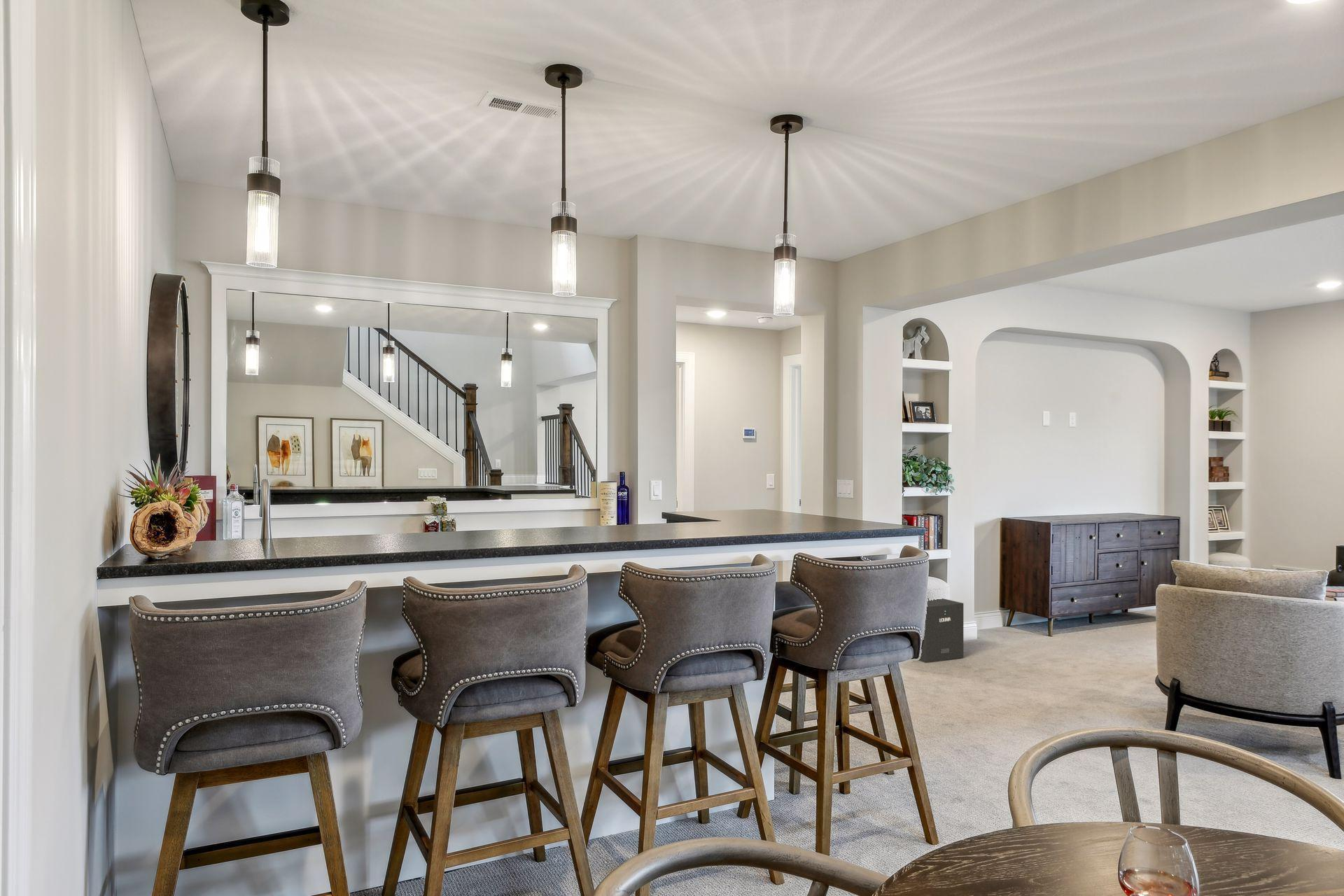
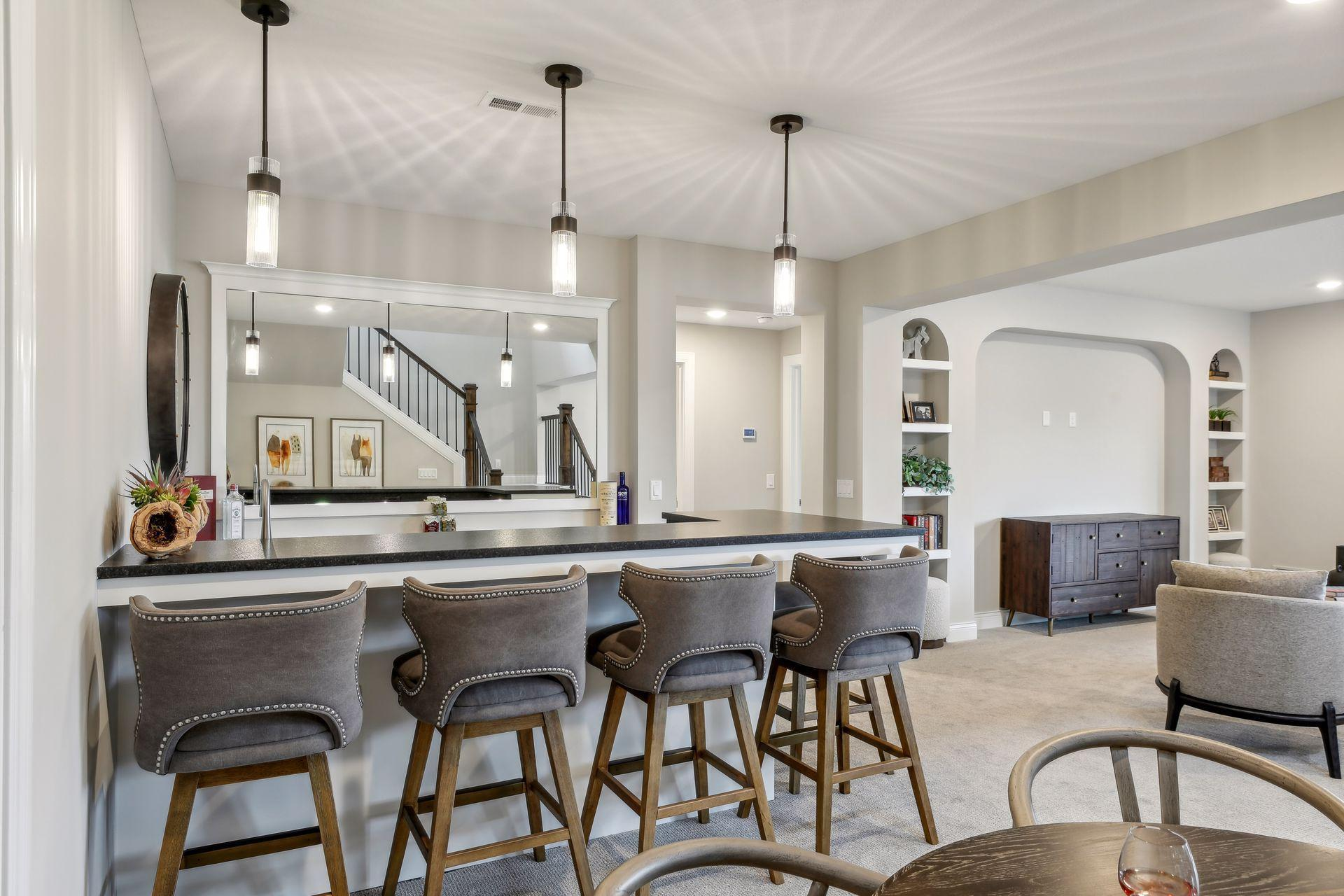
- speaker (932, 629)
